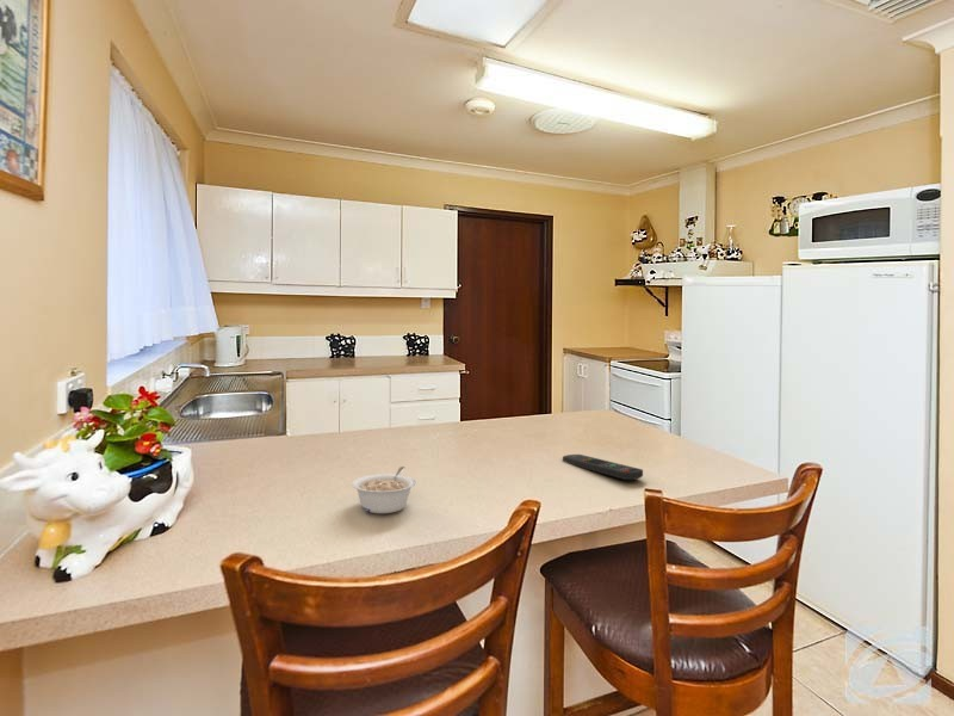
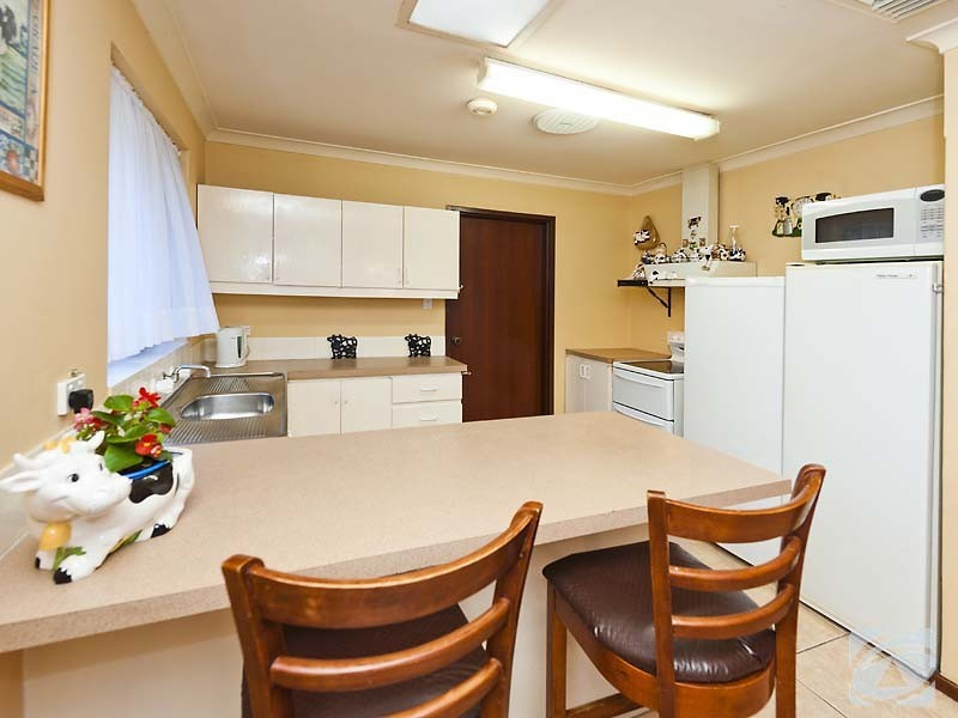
- remote control (600, 465)
- legume (383, 490)
